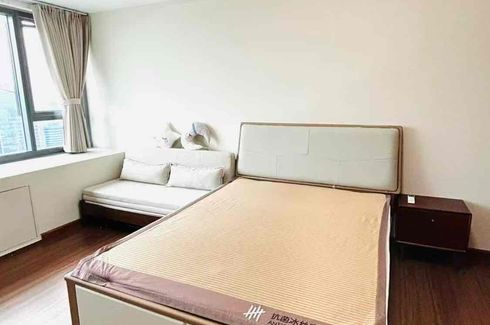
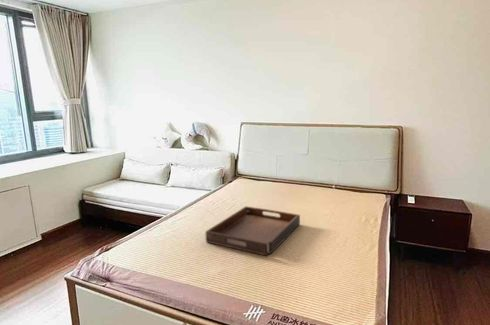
+ serving tray (255, 227)
